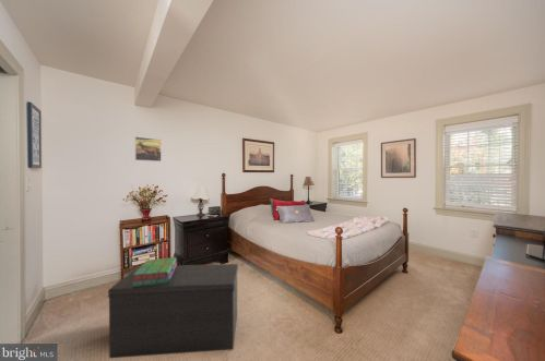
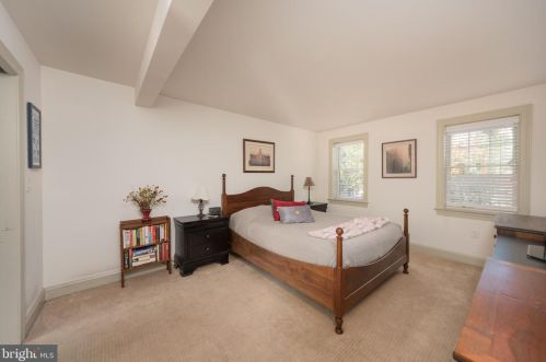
- stack of books (156, 269)
- bench (181, 304)
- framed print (147, 149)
